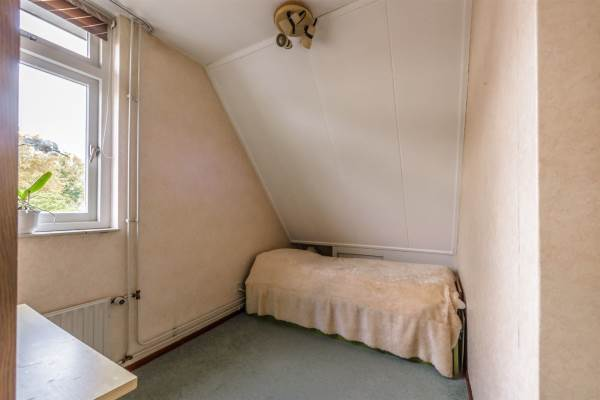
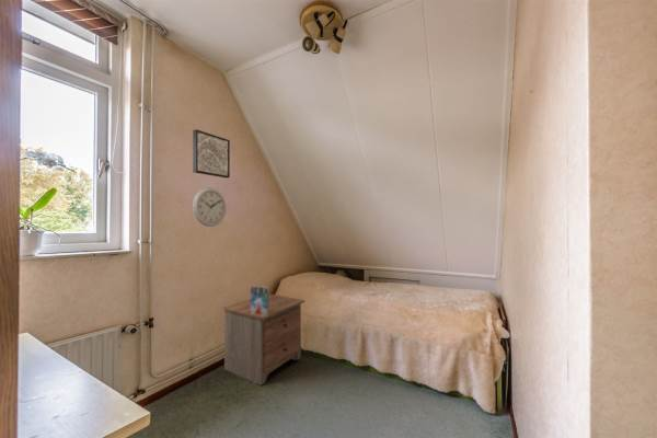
+ wall art (211, 154)
+ nightstand (266, 334)
+ book (260, 299)
+ wall clock (210, 207)
